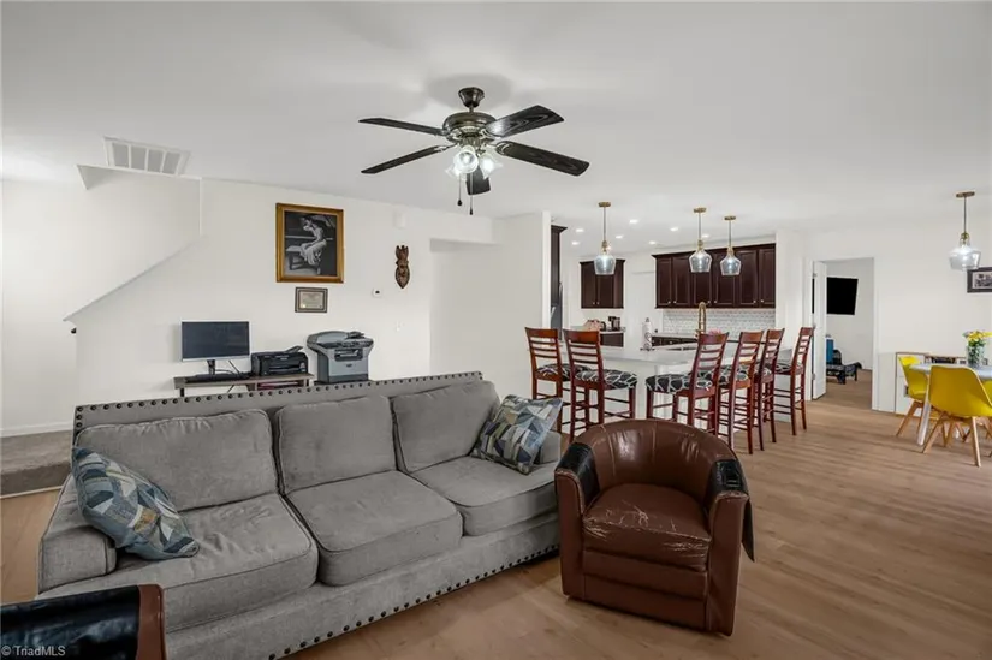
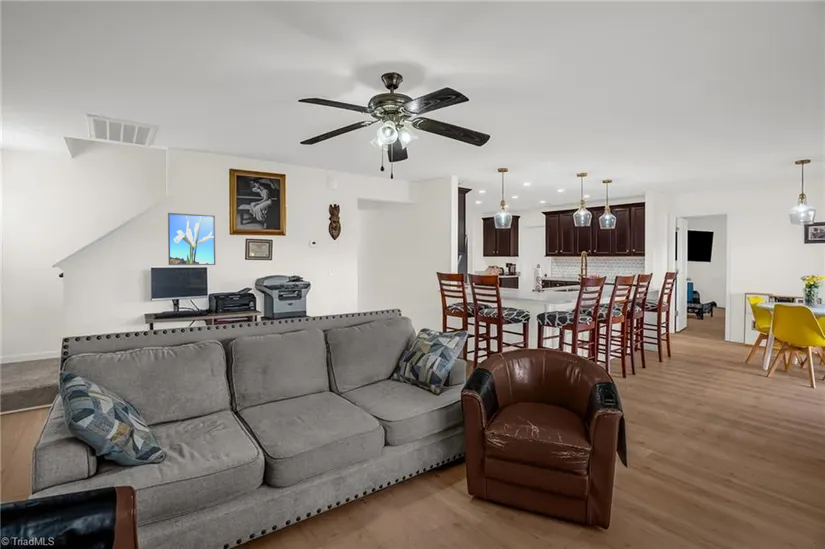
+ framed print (192, 239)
